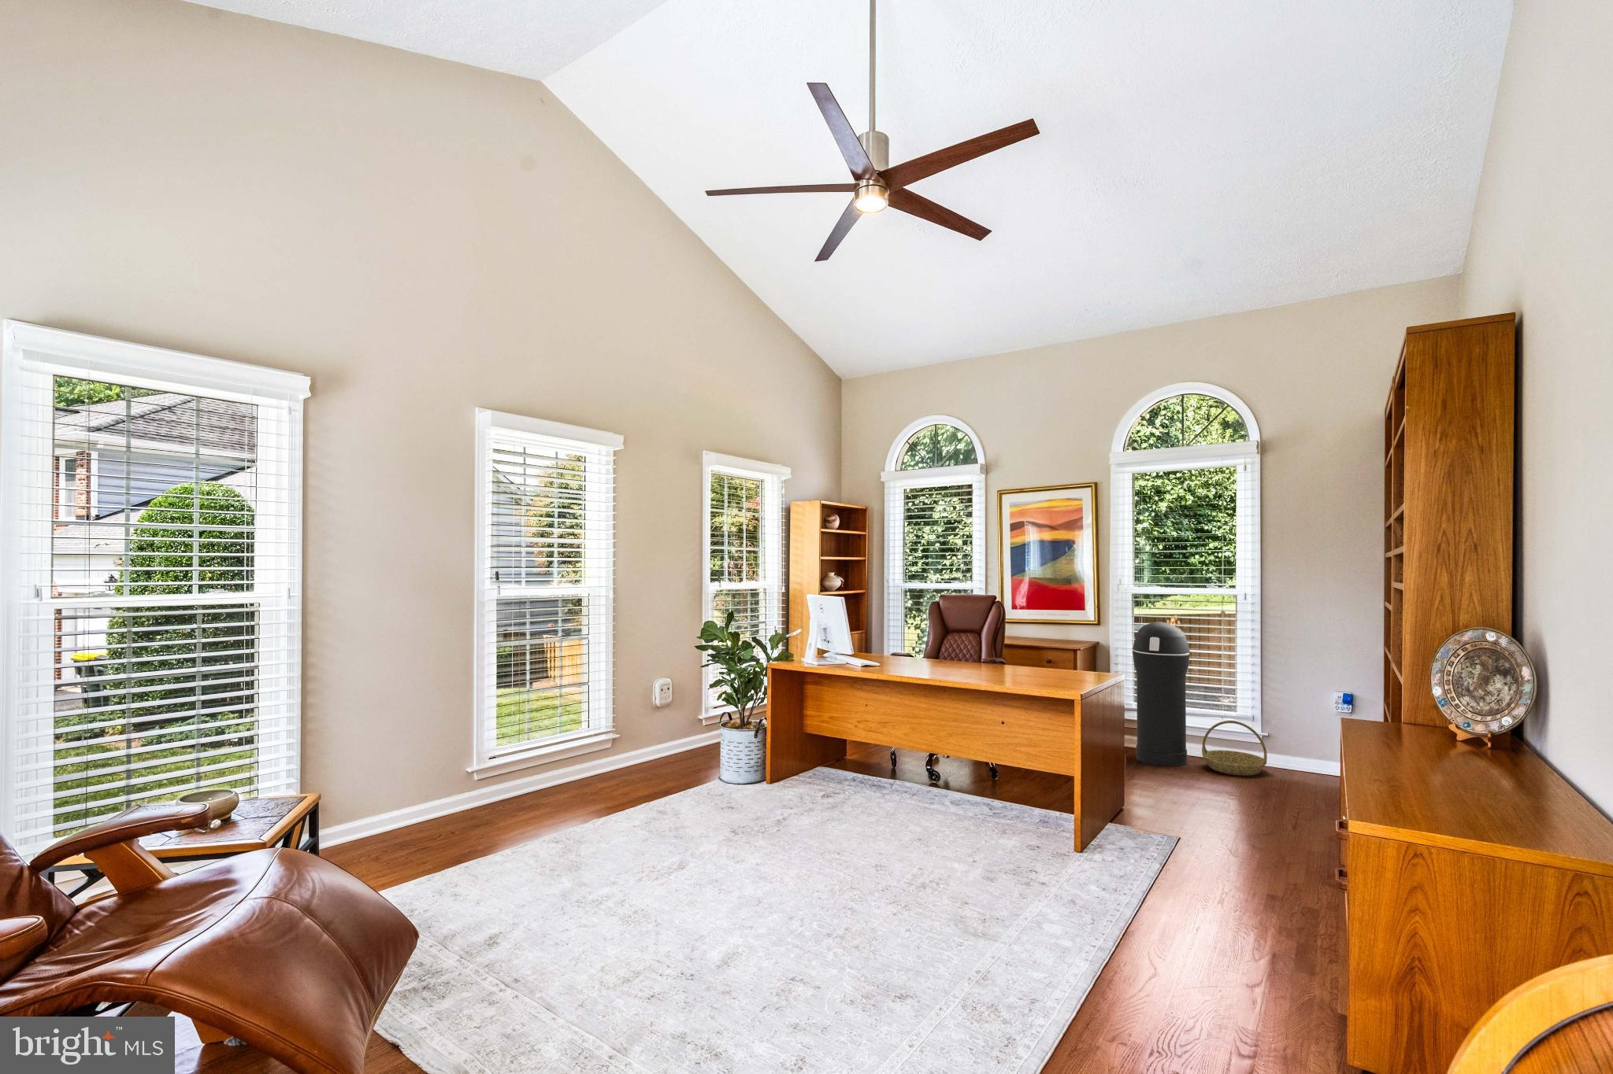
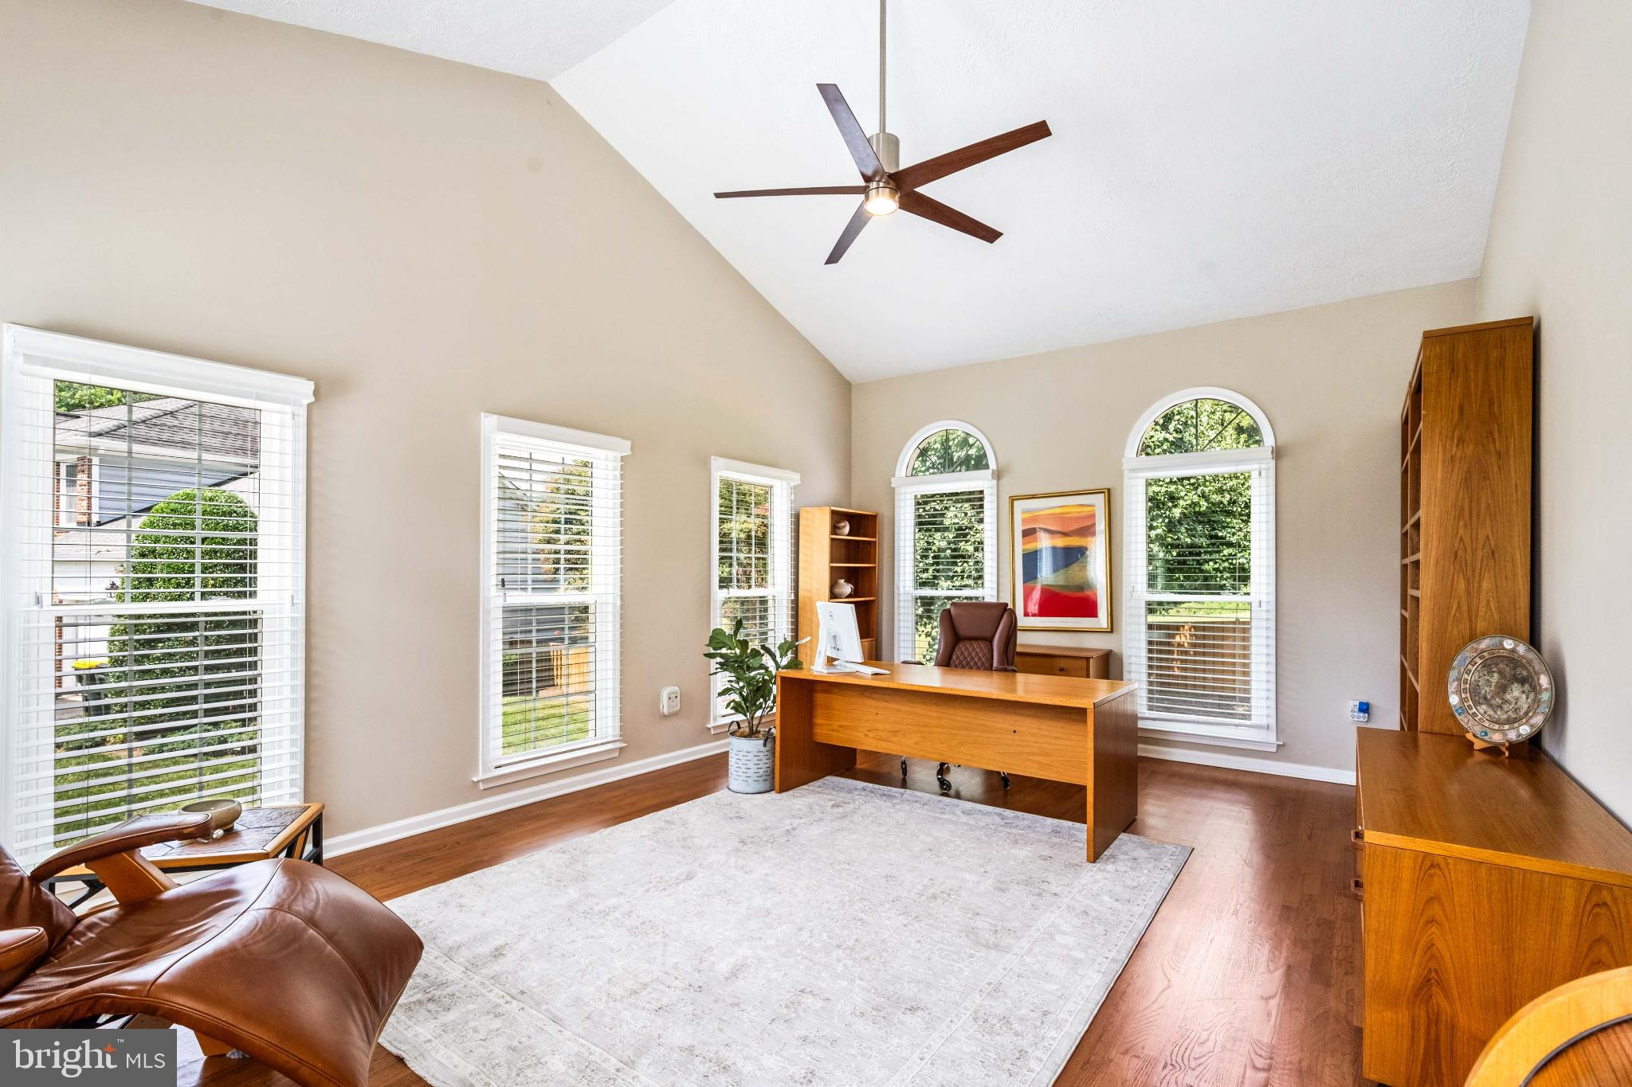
- trash can (1160, 690)
- basket (1233, 750)
